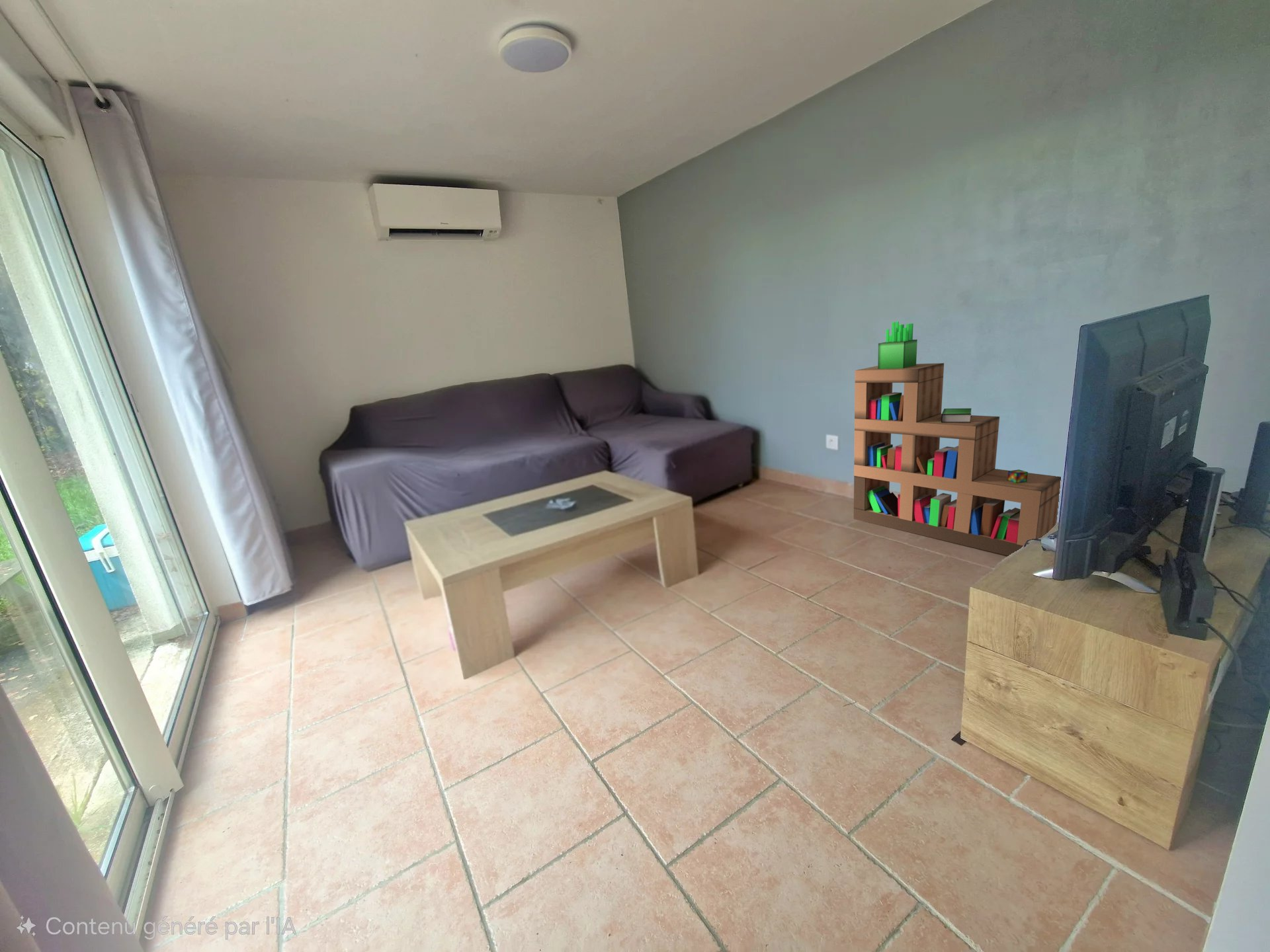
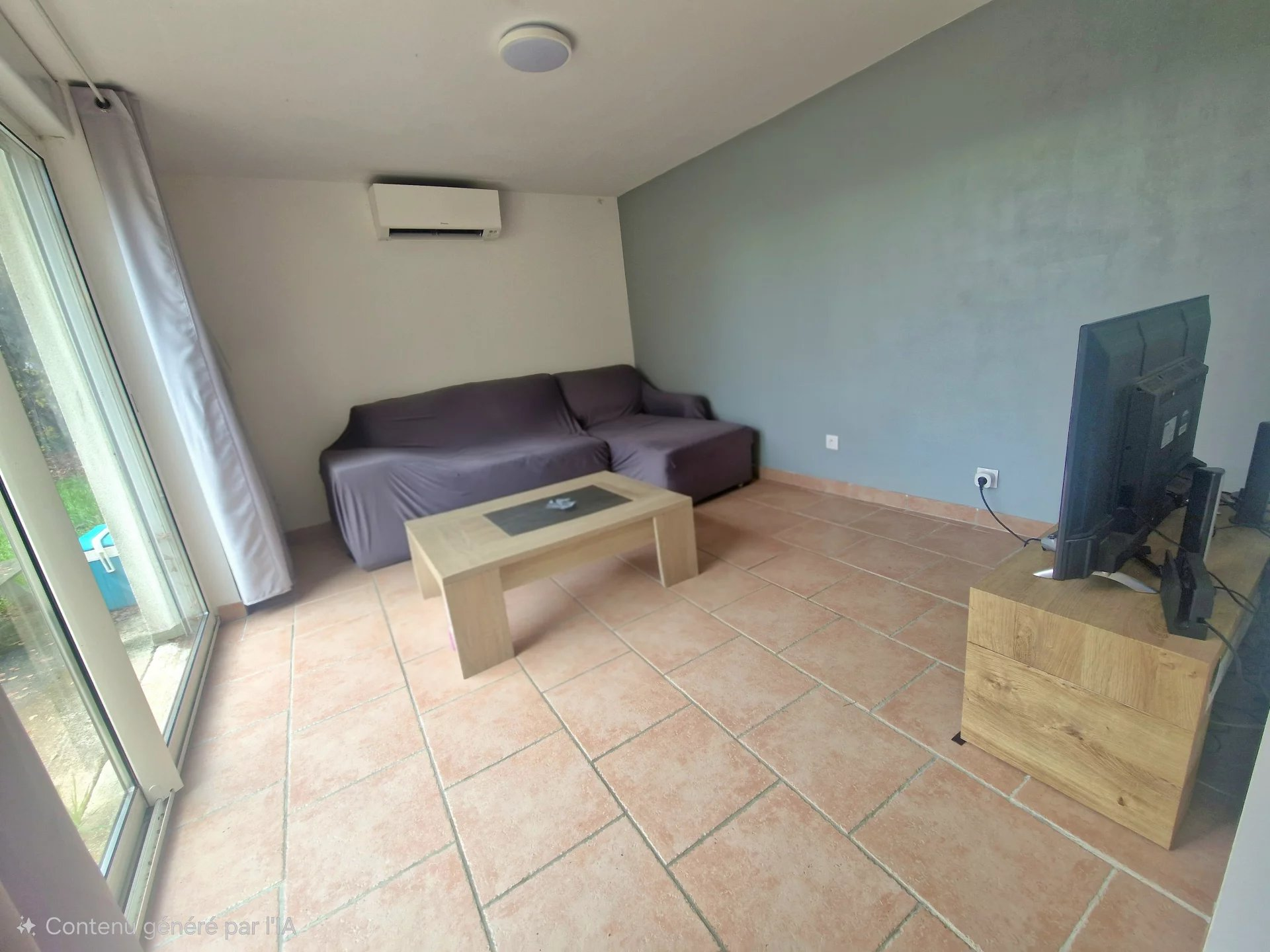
- bookshelf (949, 428)
